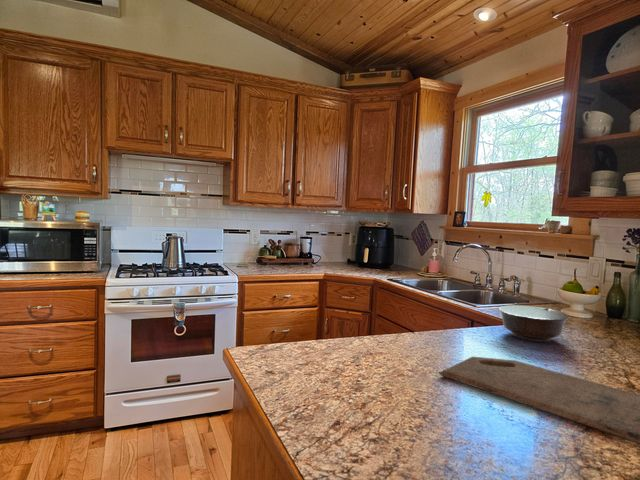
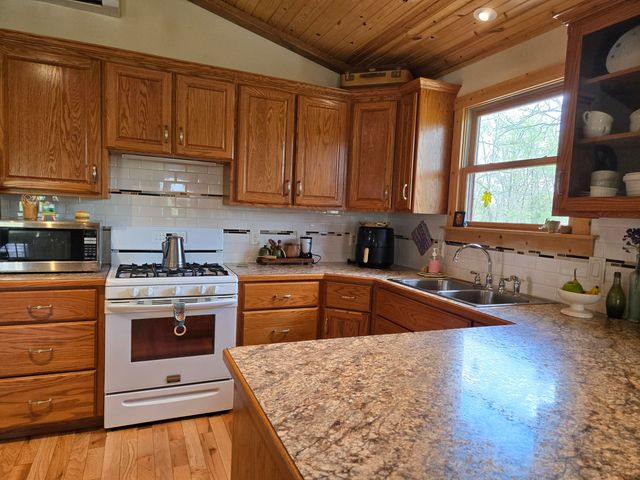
- bowl (531, 324)
- cutting board (552, 390)
